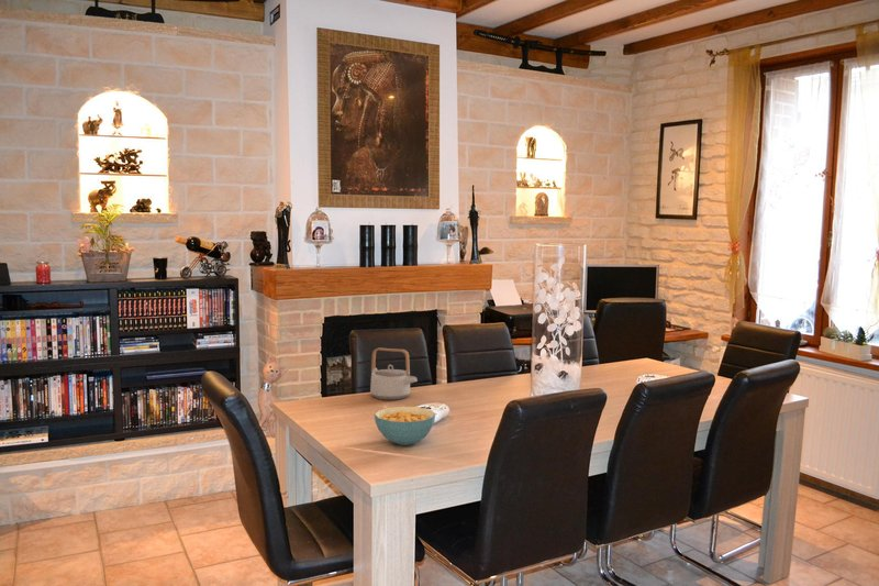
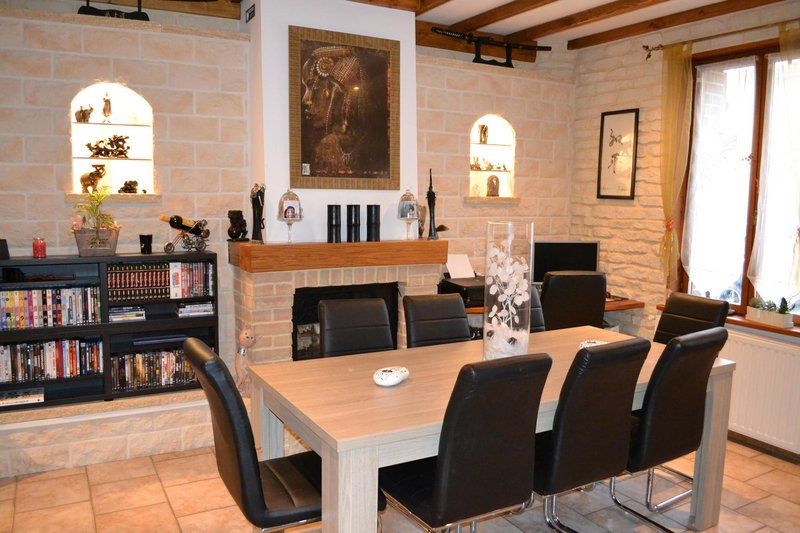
- teapot (393, 373)
- cereal bowl (404, 428)
